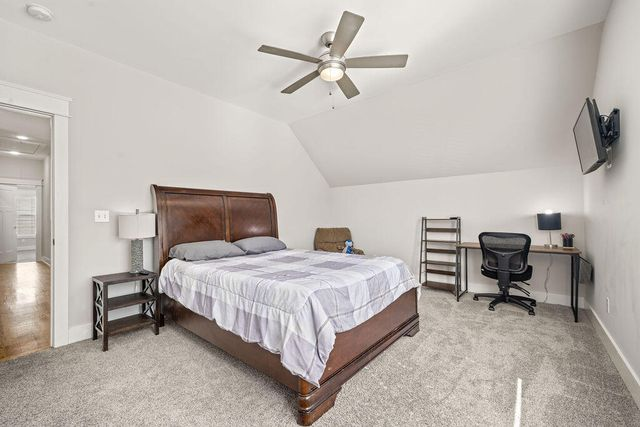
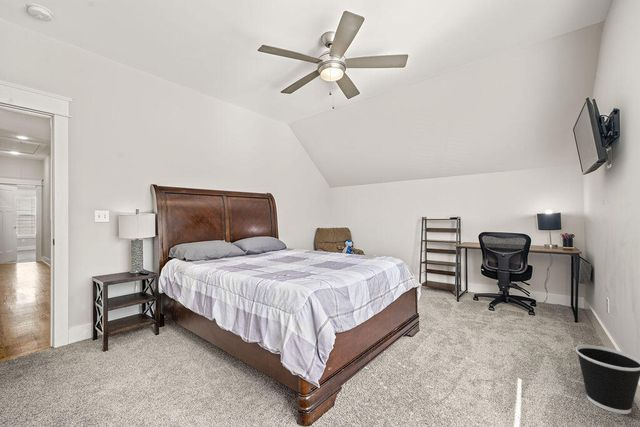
+ wastebasket (608, 379)
